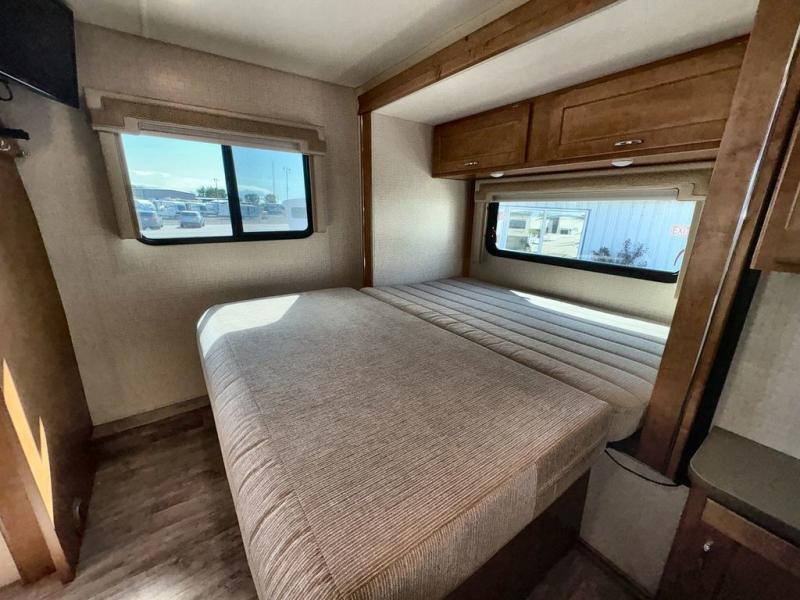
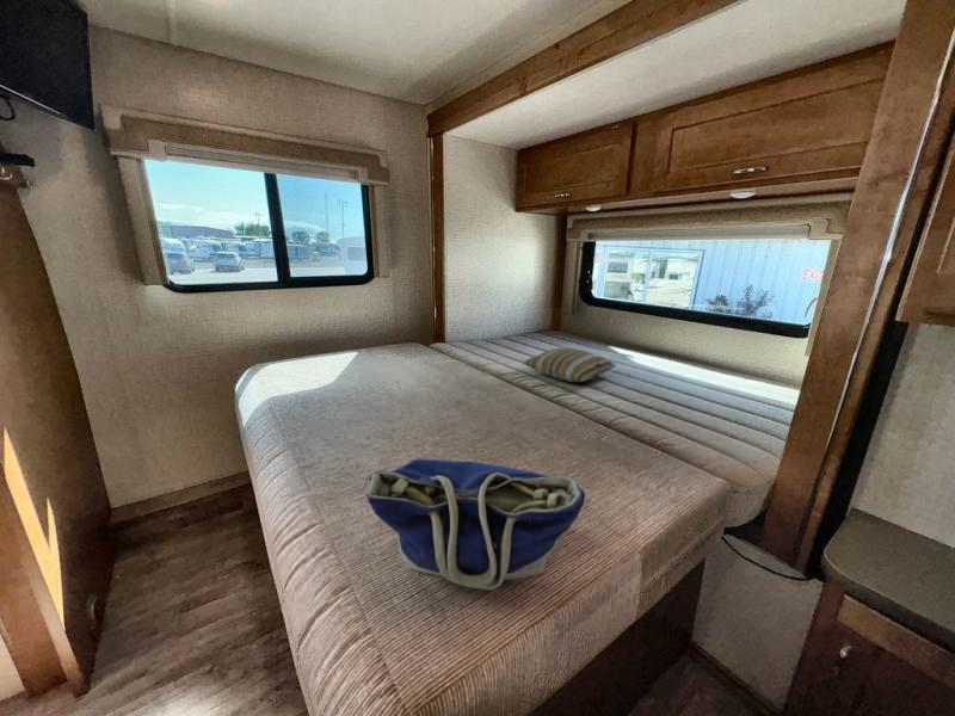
+ tote bag (474, 513)
+ pillow (569, 363)
